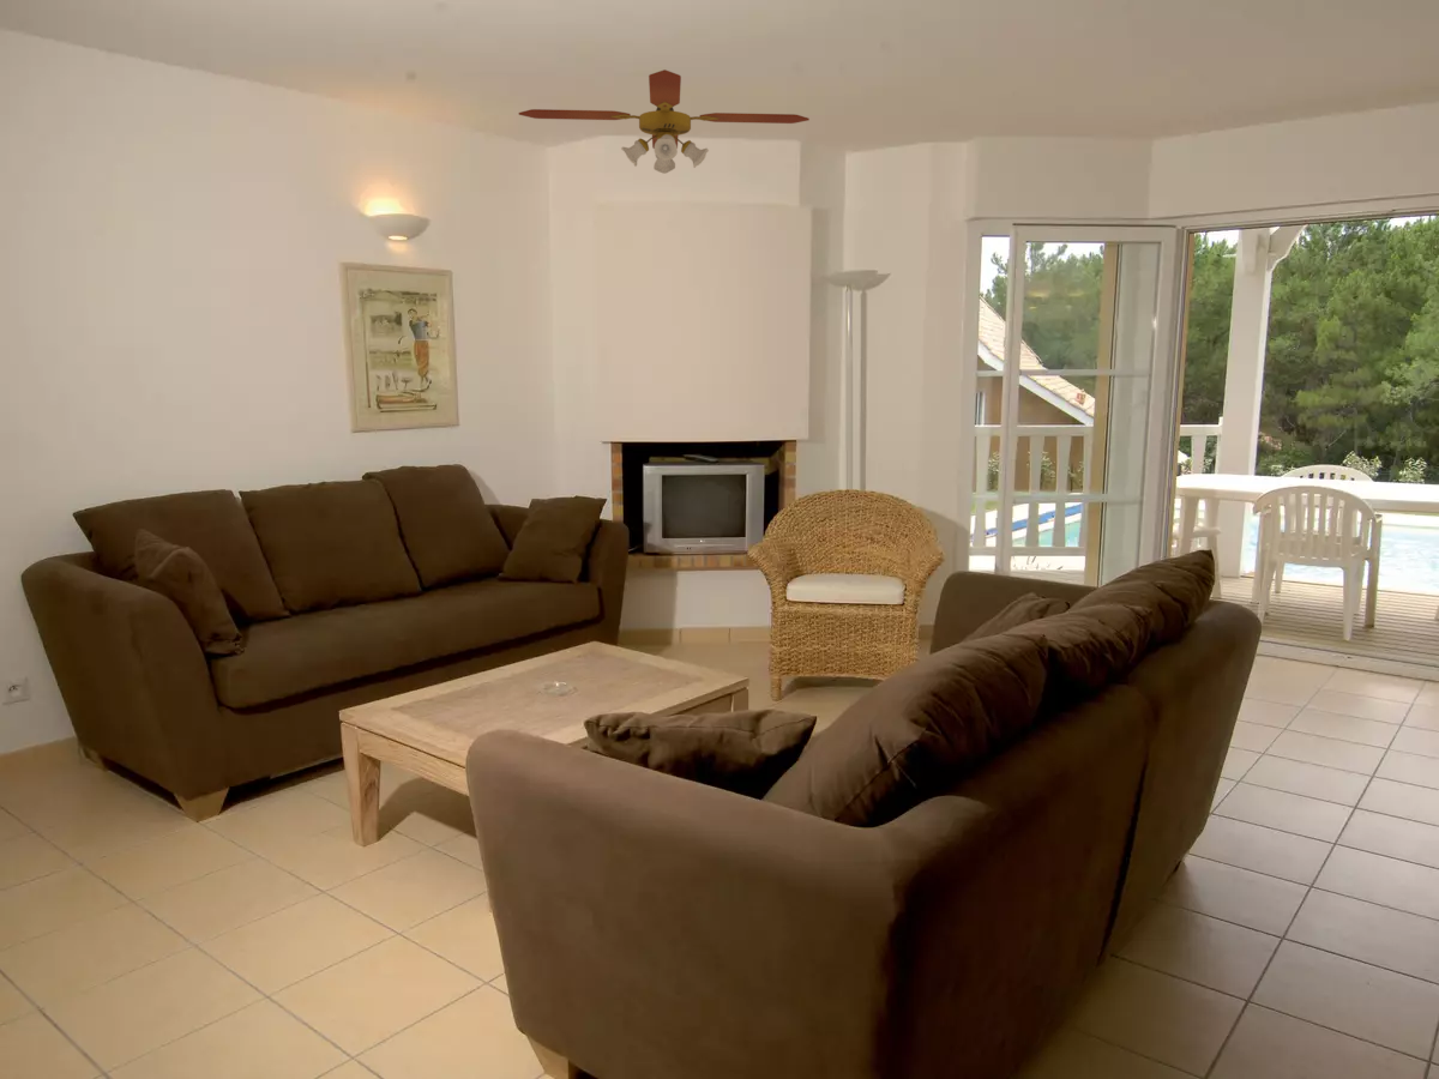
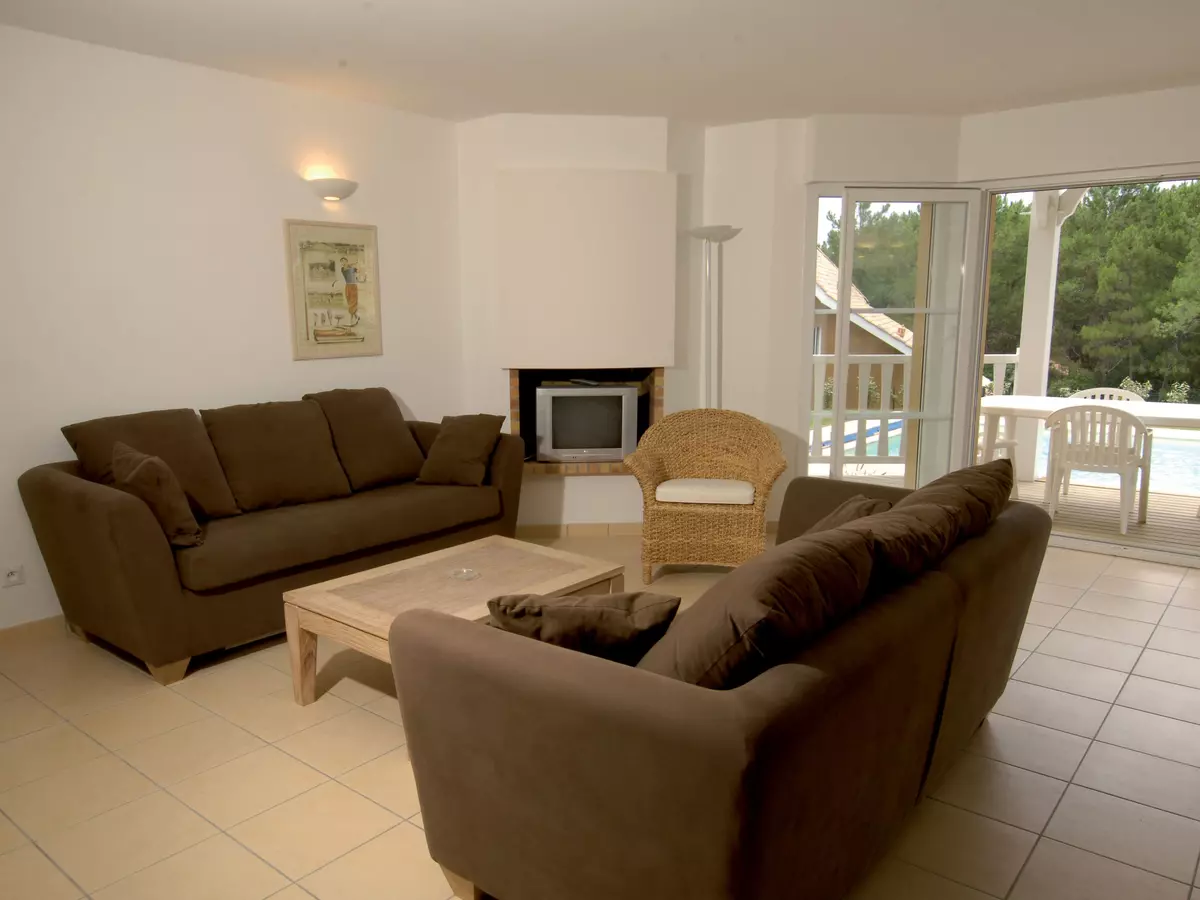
- ceiling fan (664, 126)
